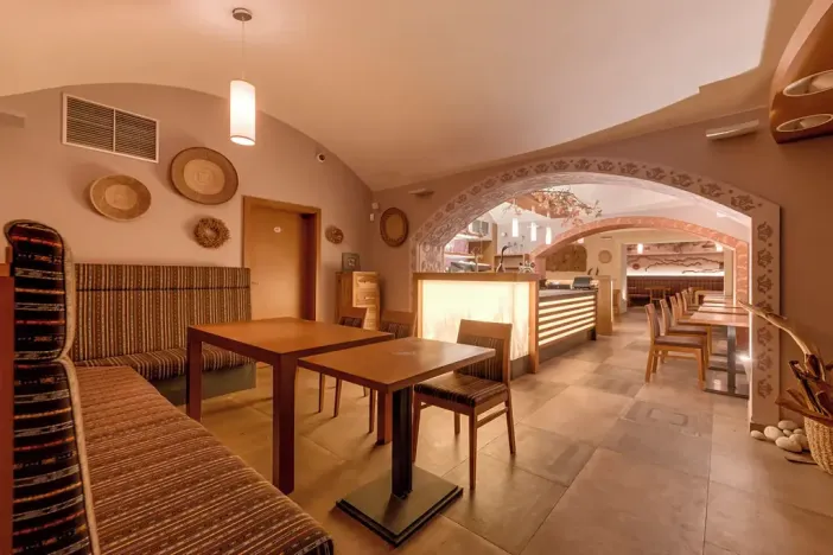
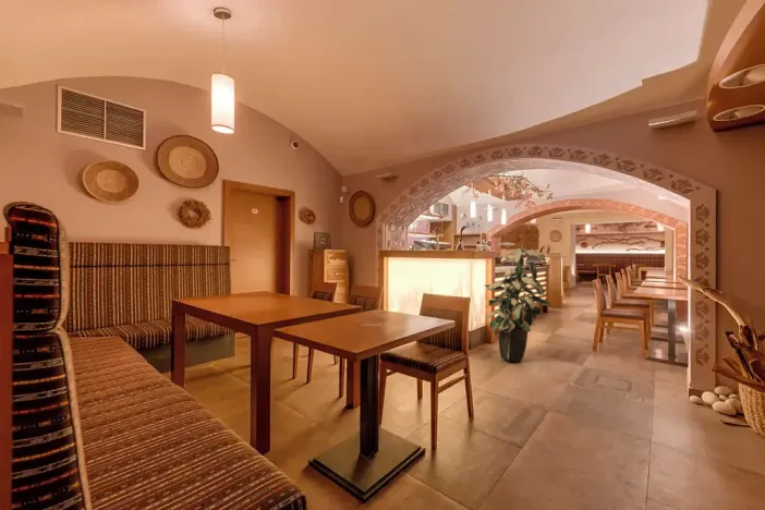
+ indoor plant (513, 300)
